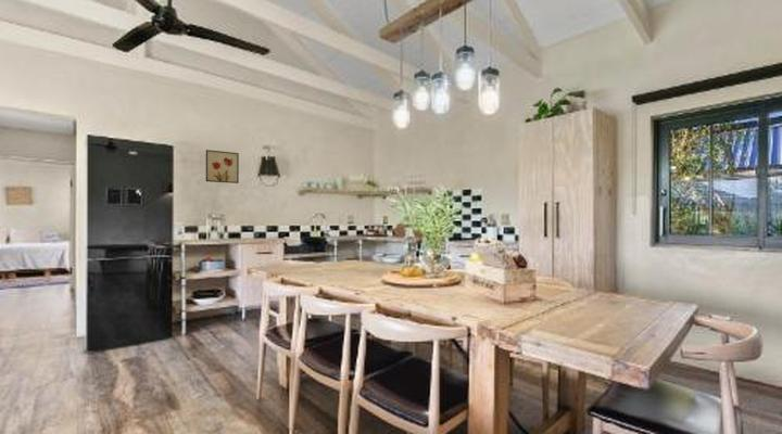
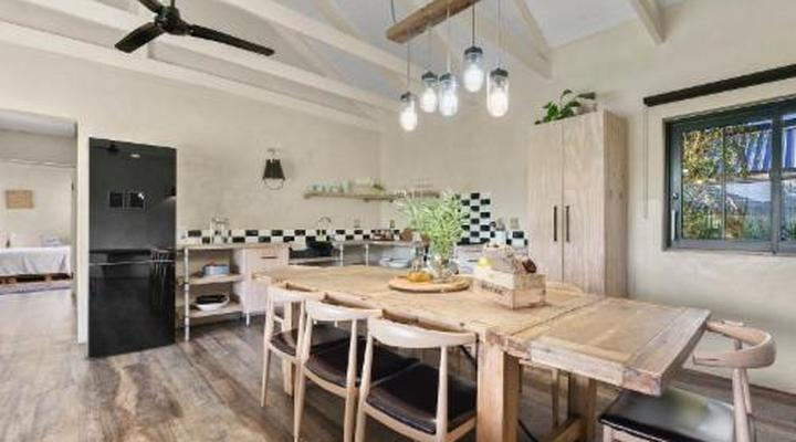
- wall art (222, 166)
